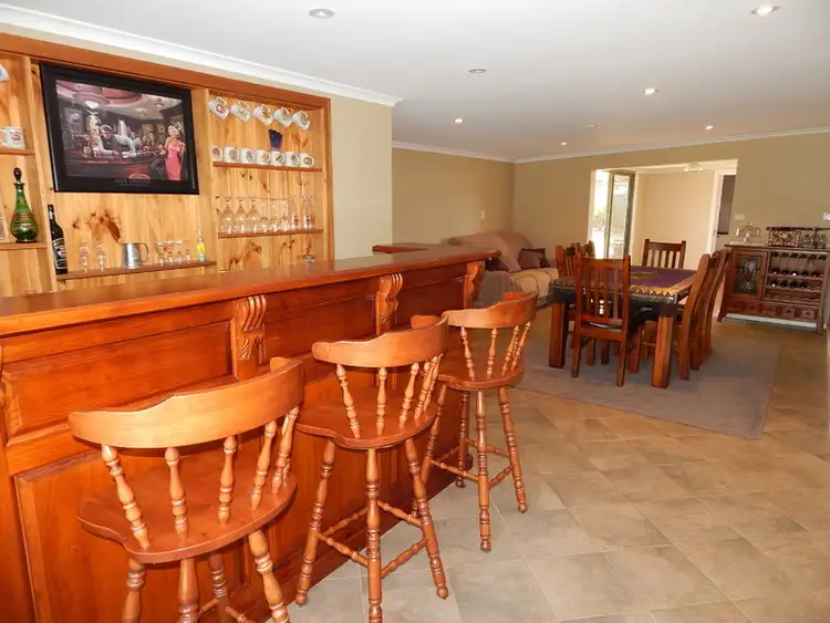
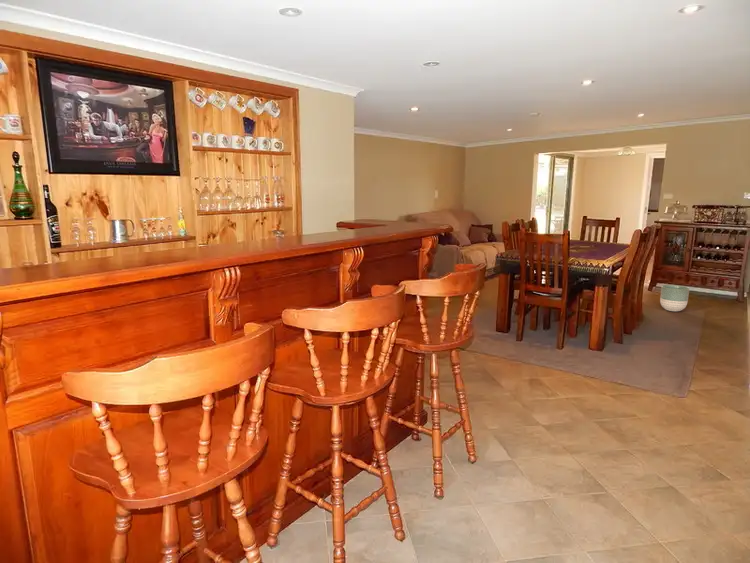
+ planter (673, 299)
